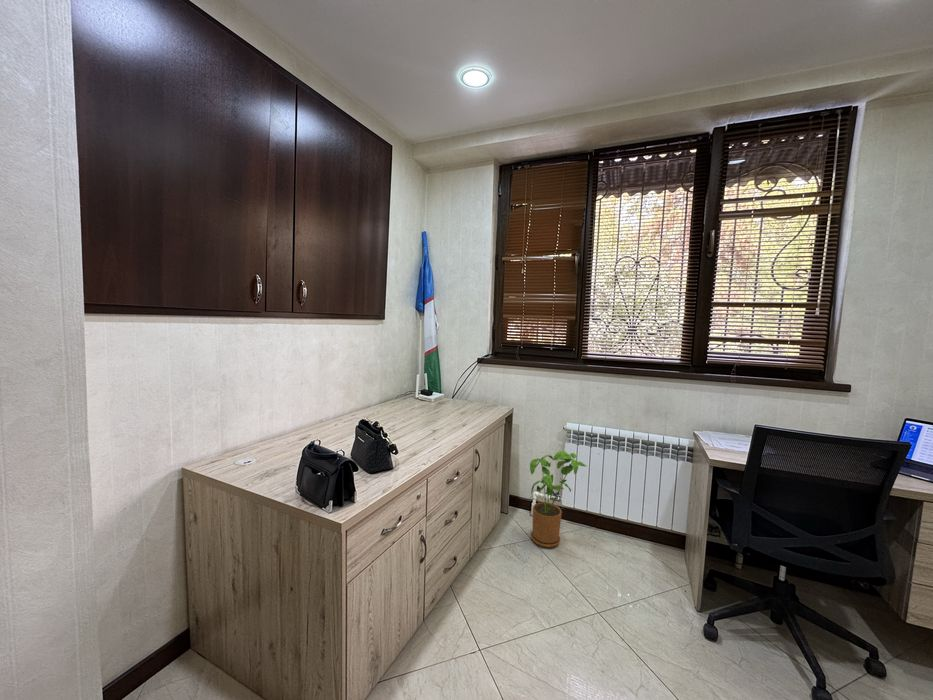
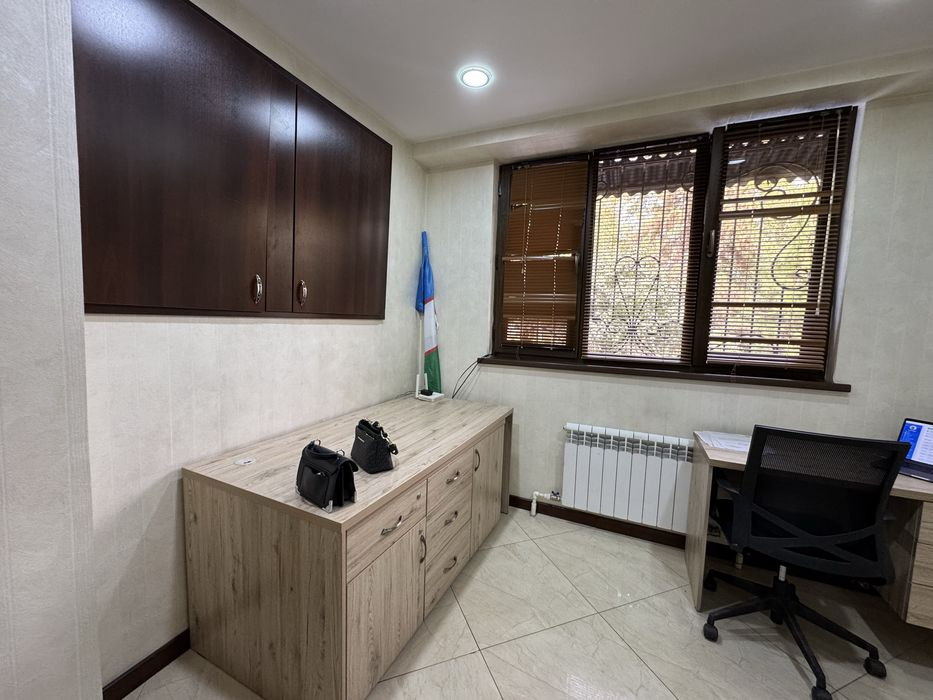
- house plant (548, 495)
